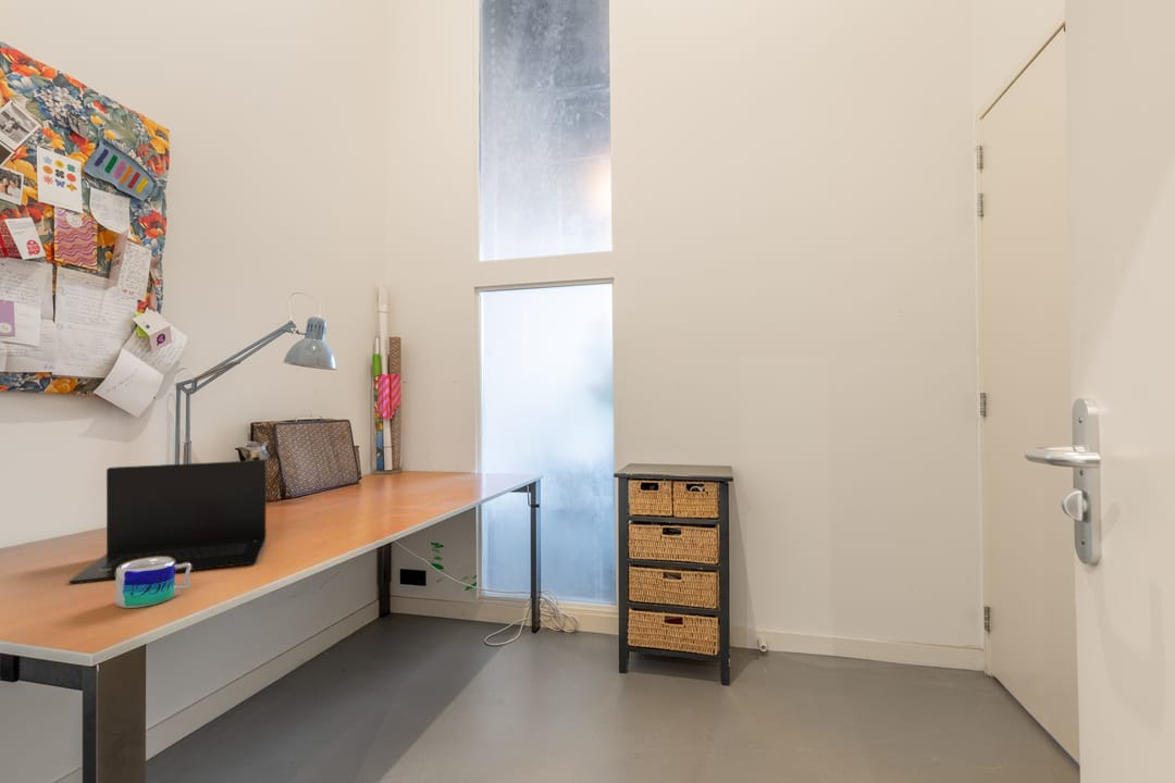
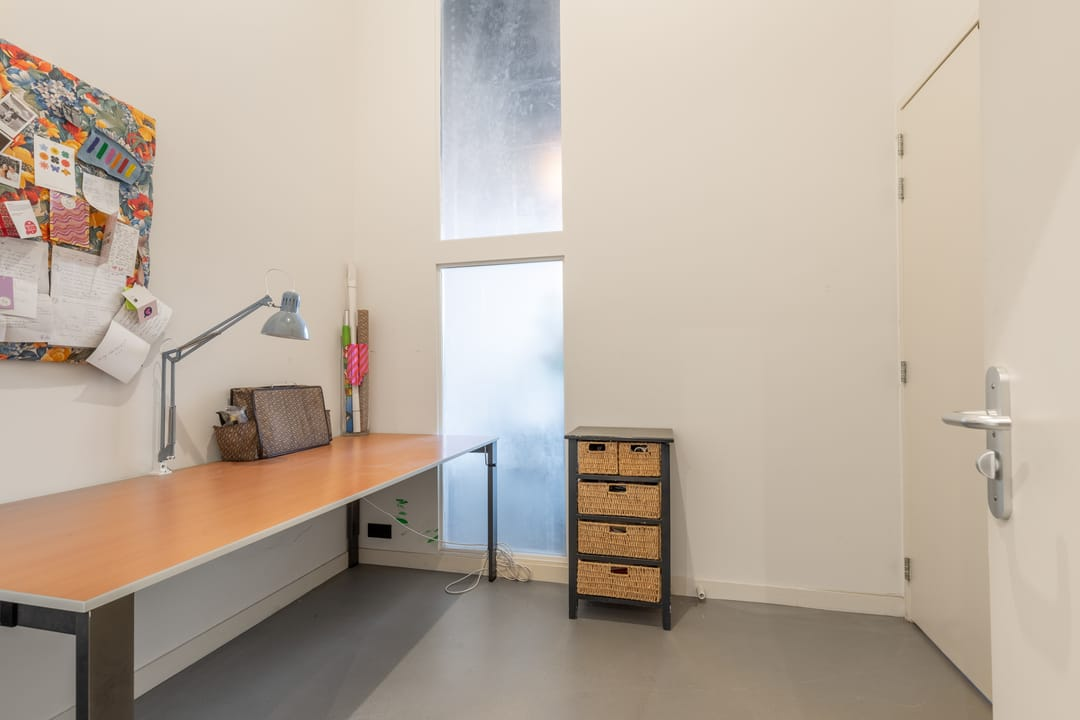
- mug (154, 580)
- laptop (180, 514)
